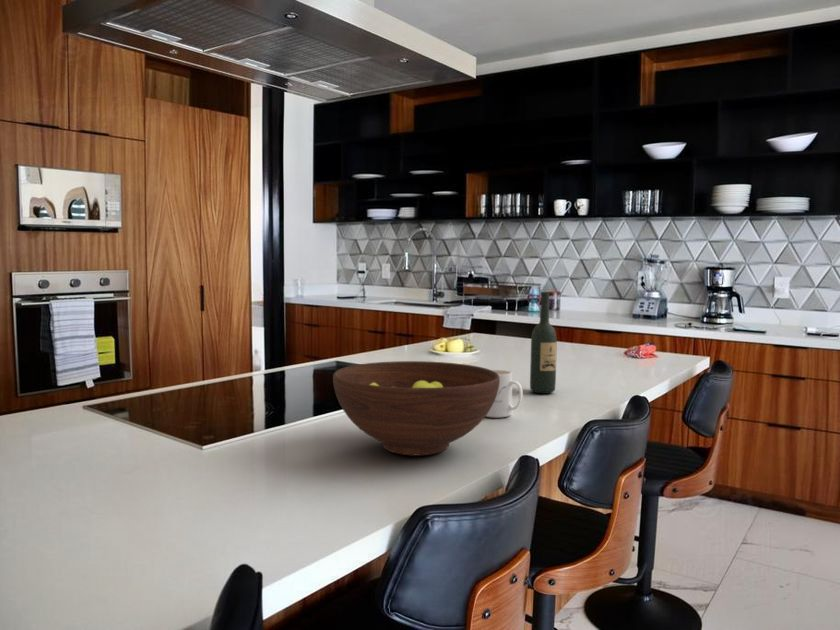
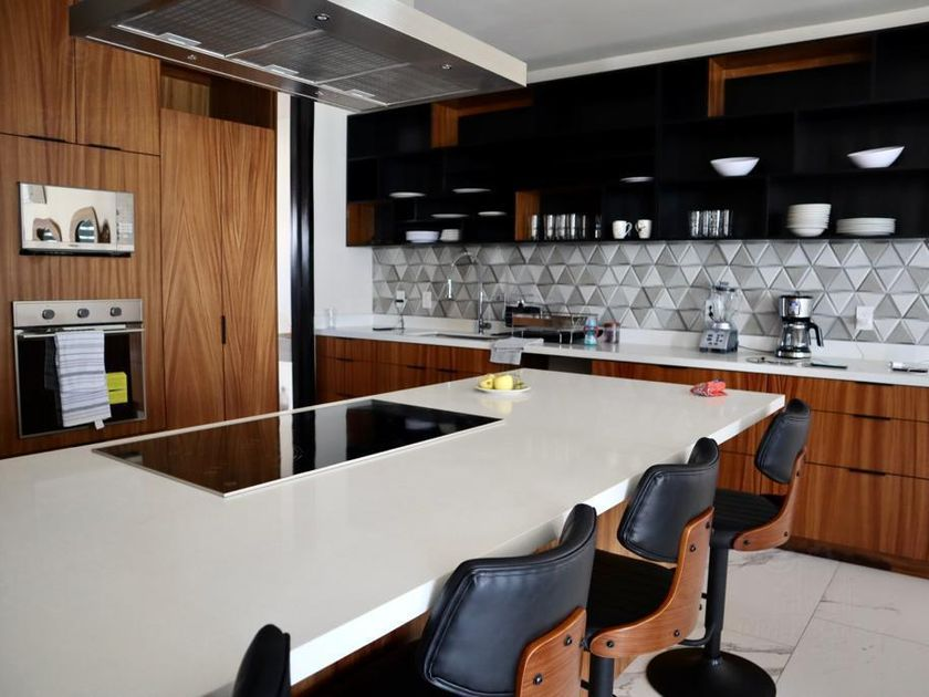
- wine bottle (543, 342)
- fruit bowl (415, 411)
- mug (500, 393)
